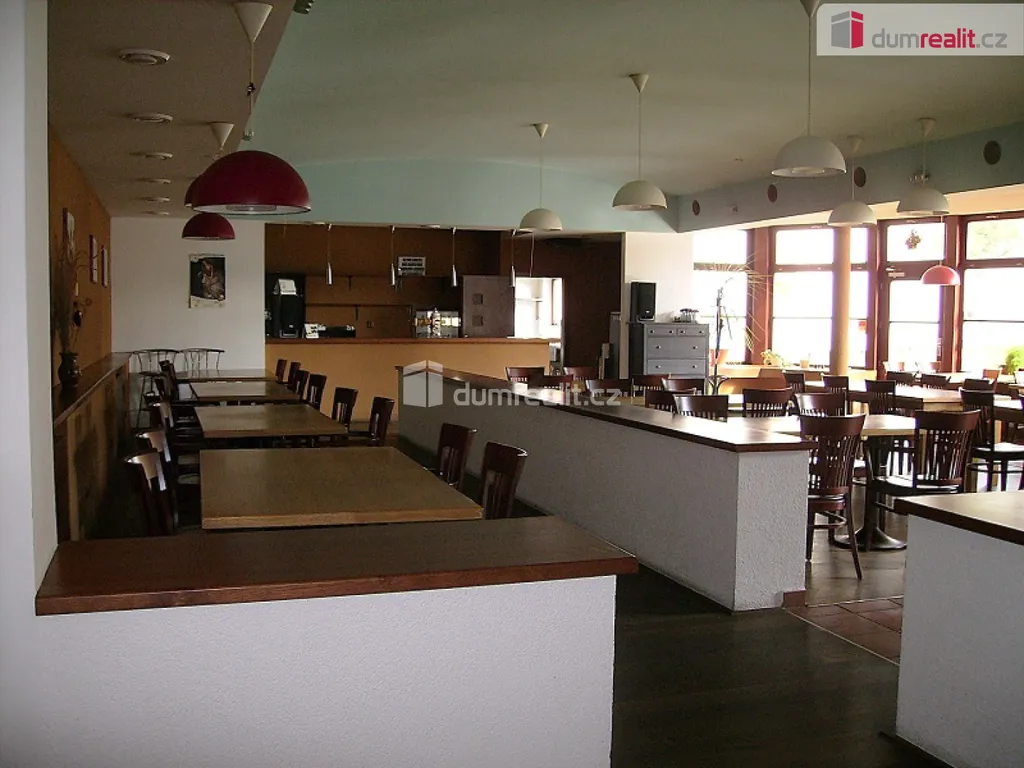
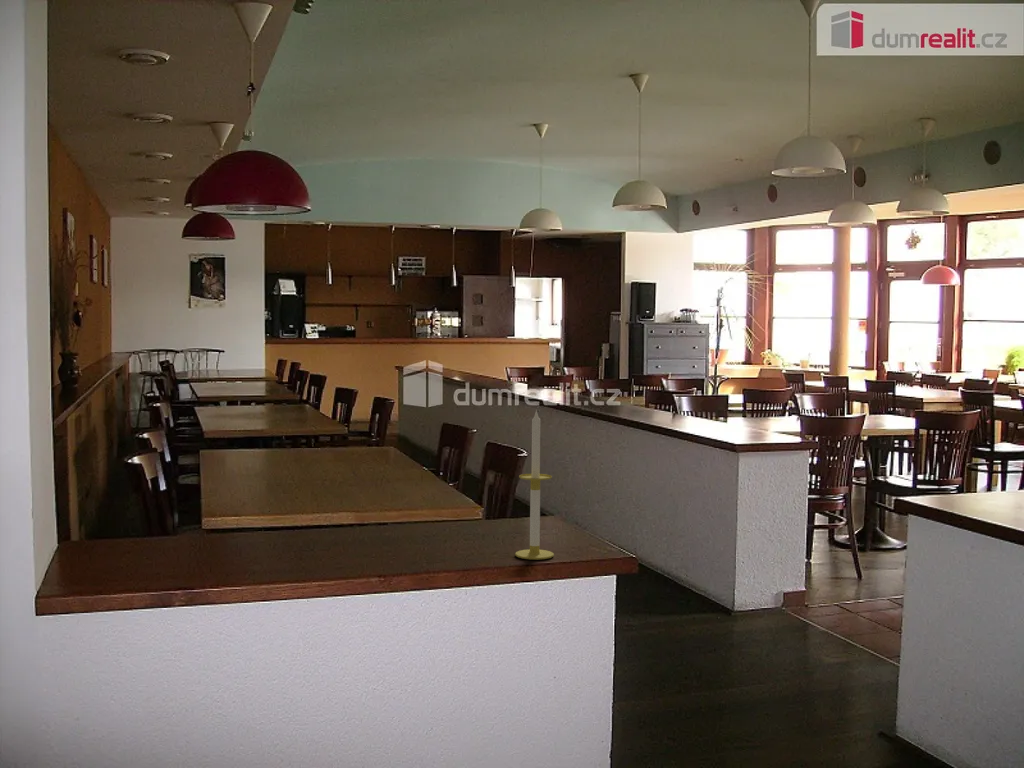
+ candle (535, 482)
